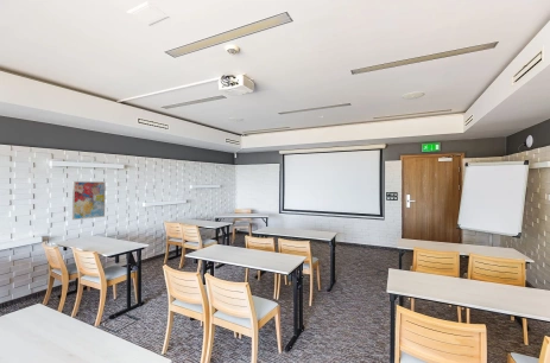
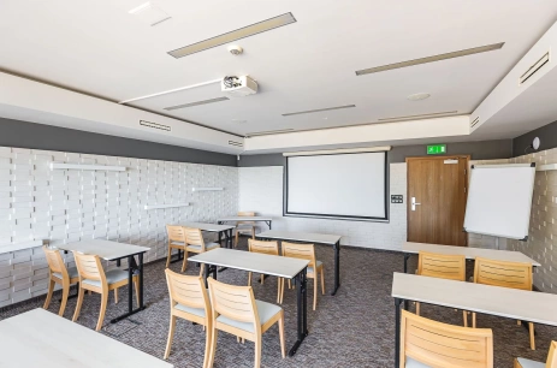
- wall art (89, 199)
